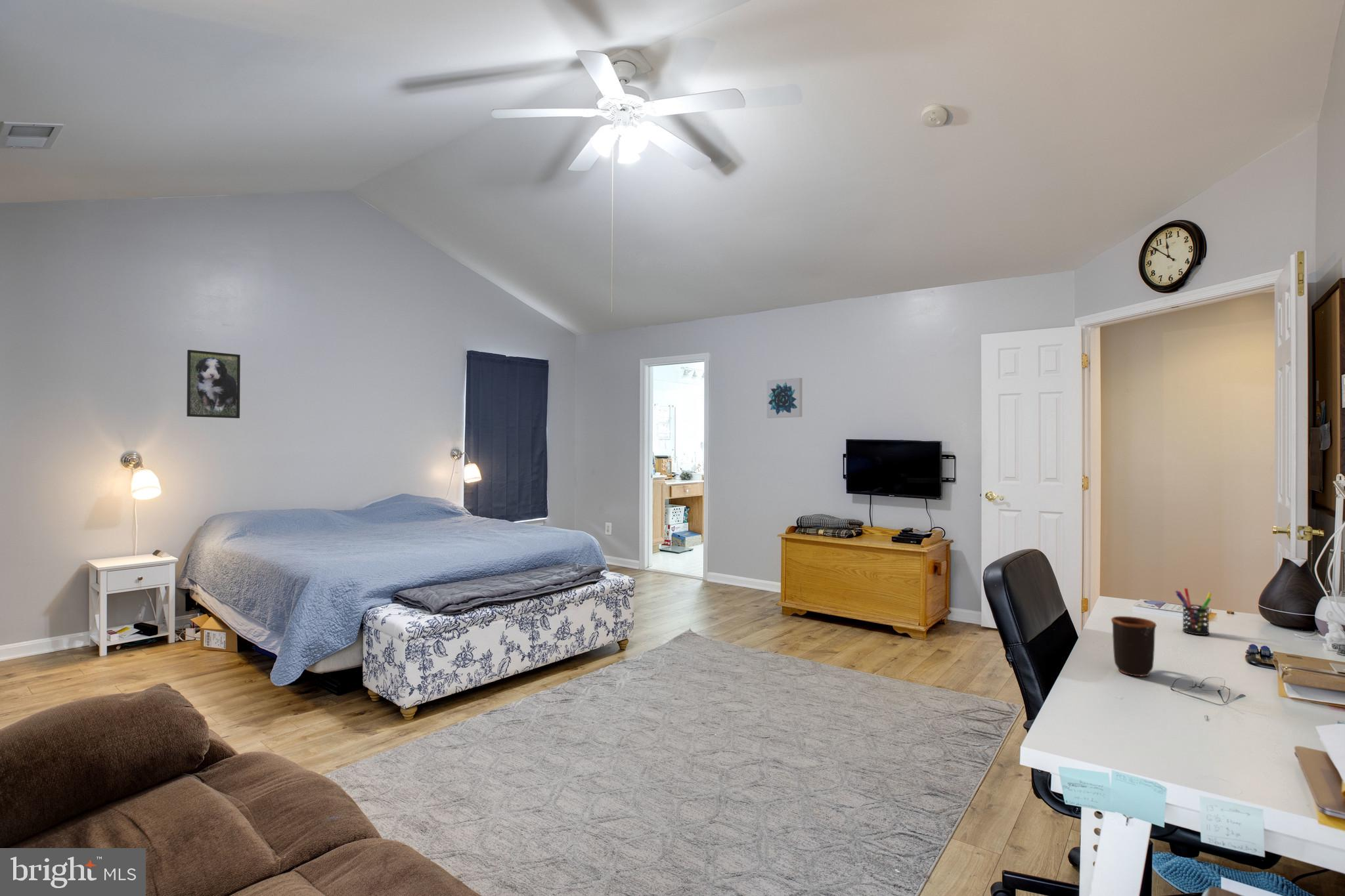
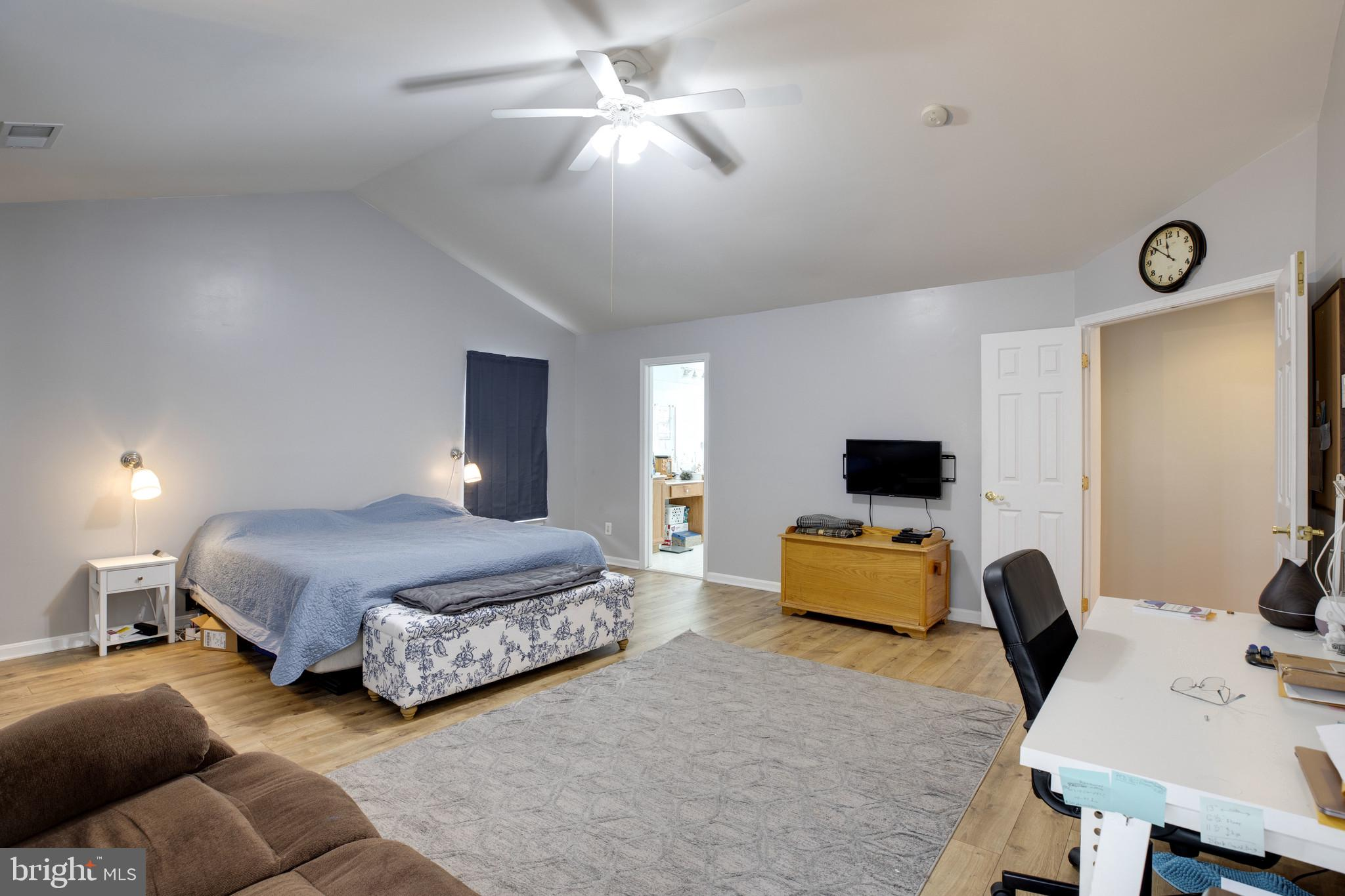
- wall art (784, 398)
- mug (1136, 645)
- pen holder (1197, 610)
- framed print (214, 385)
